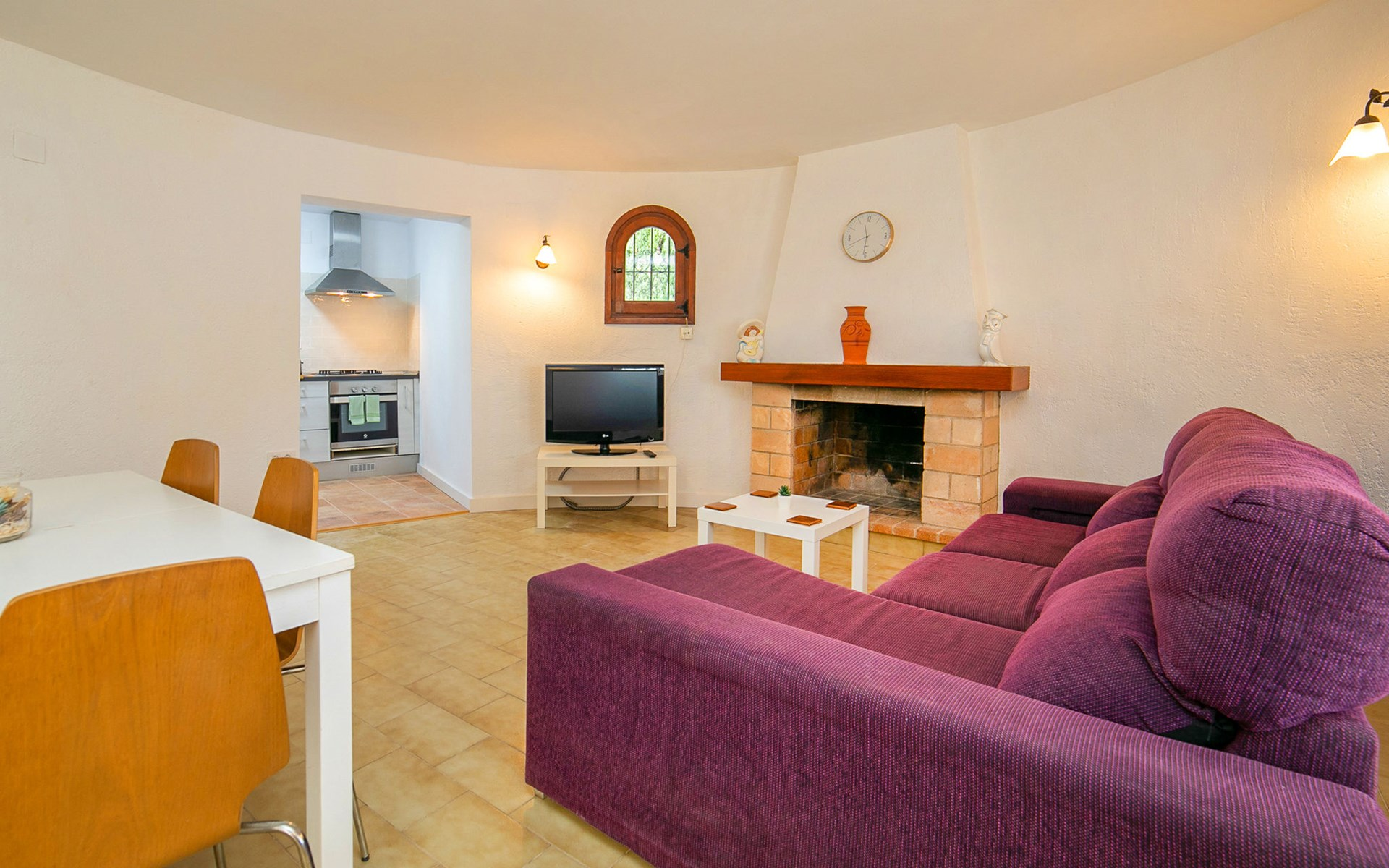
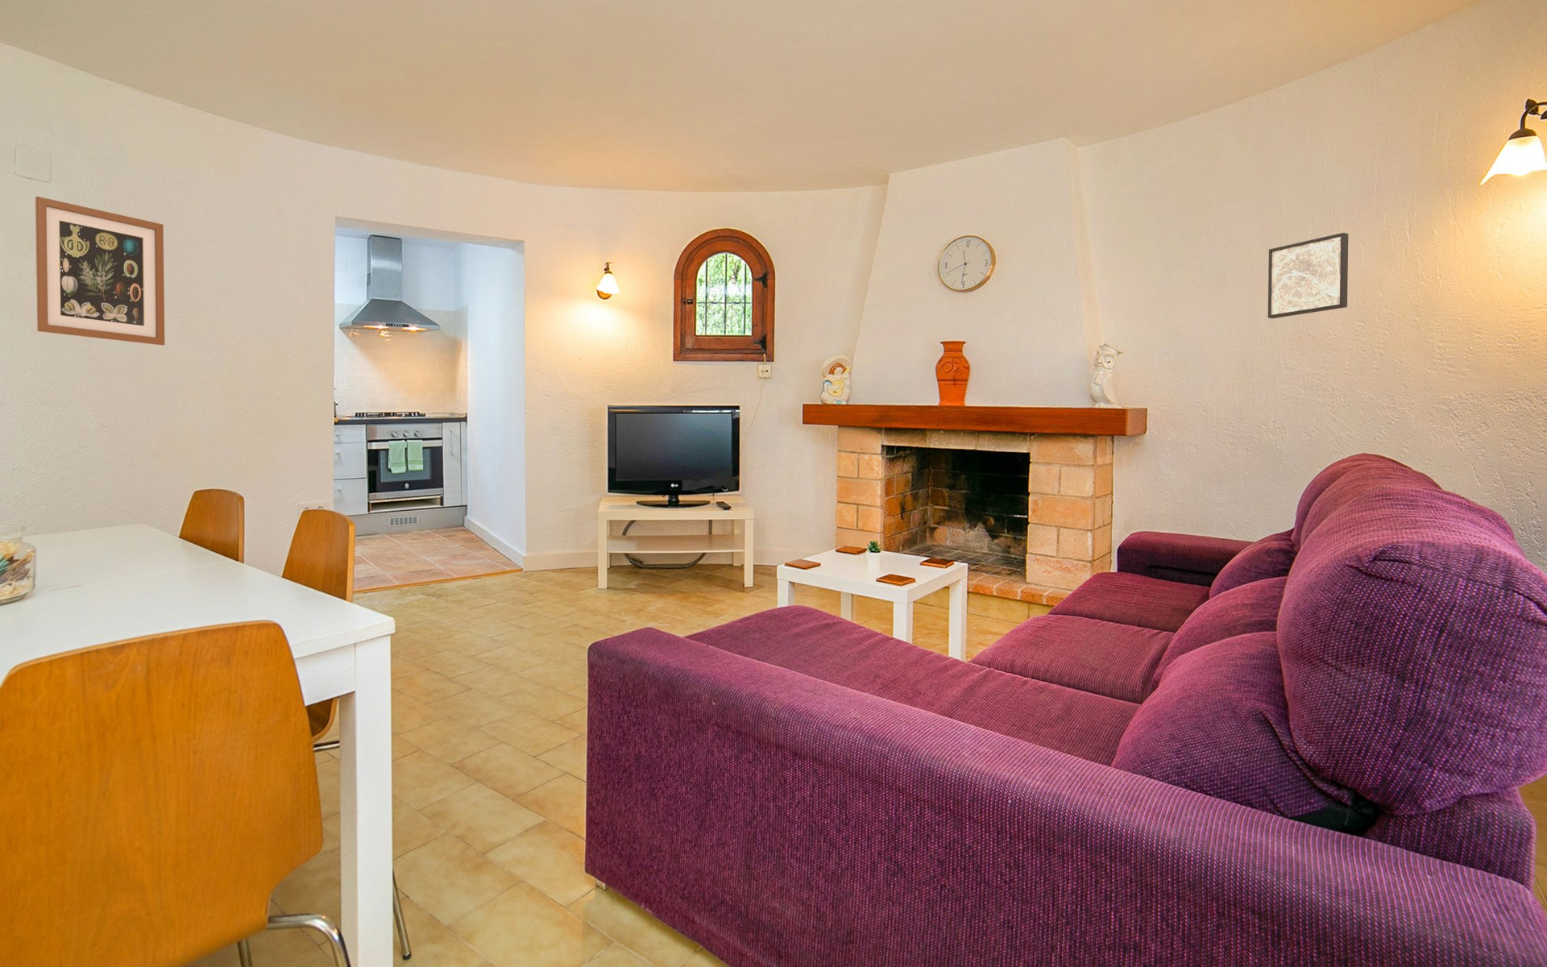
+ wall art (104, 275)
+ wall art (1306, 277)
